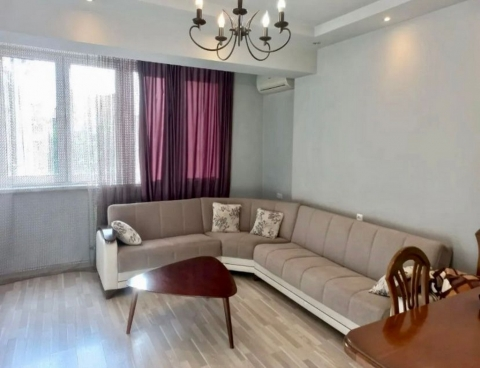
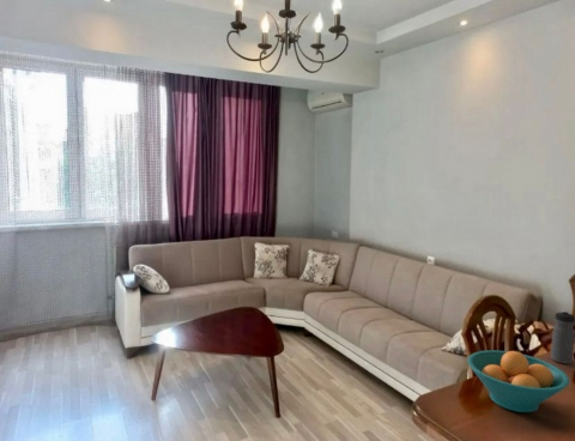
+ water bottle (563, 336)
+ fruit bowl (515, 376)
